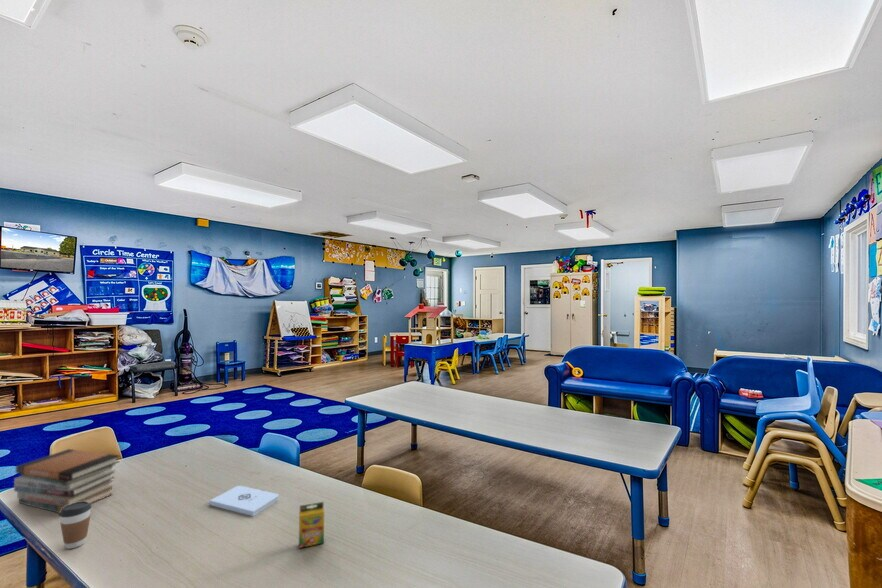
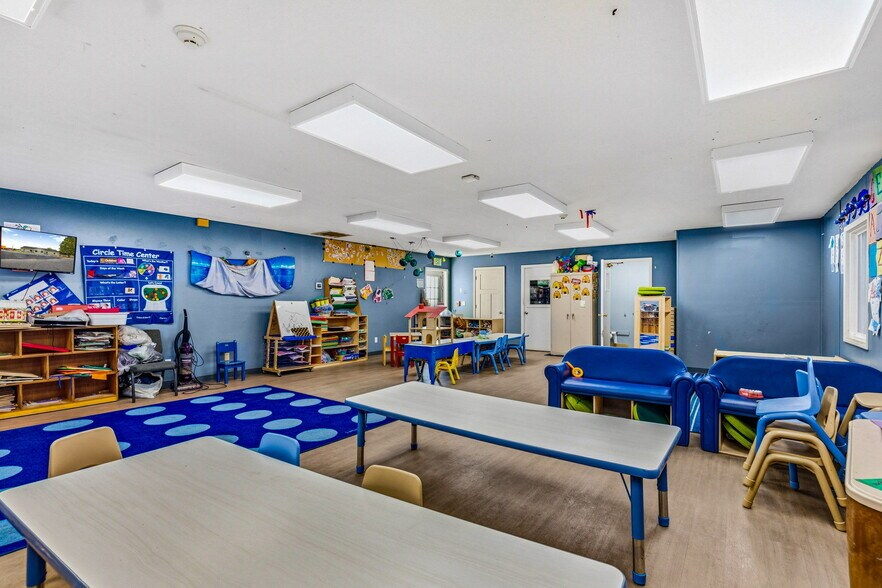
- book stack (67, 479)
- notepad (245, 499)
- crayon box (311, 524)
- coffee cup (75, 524)
